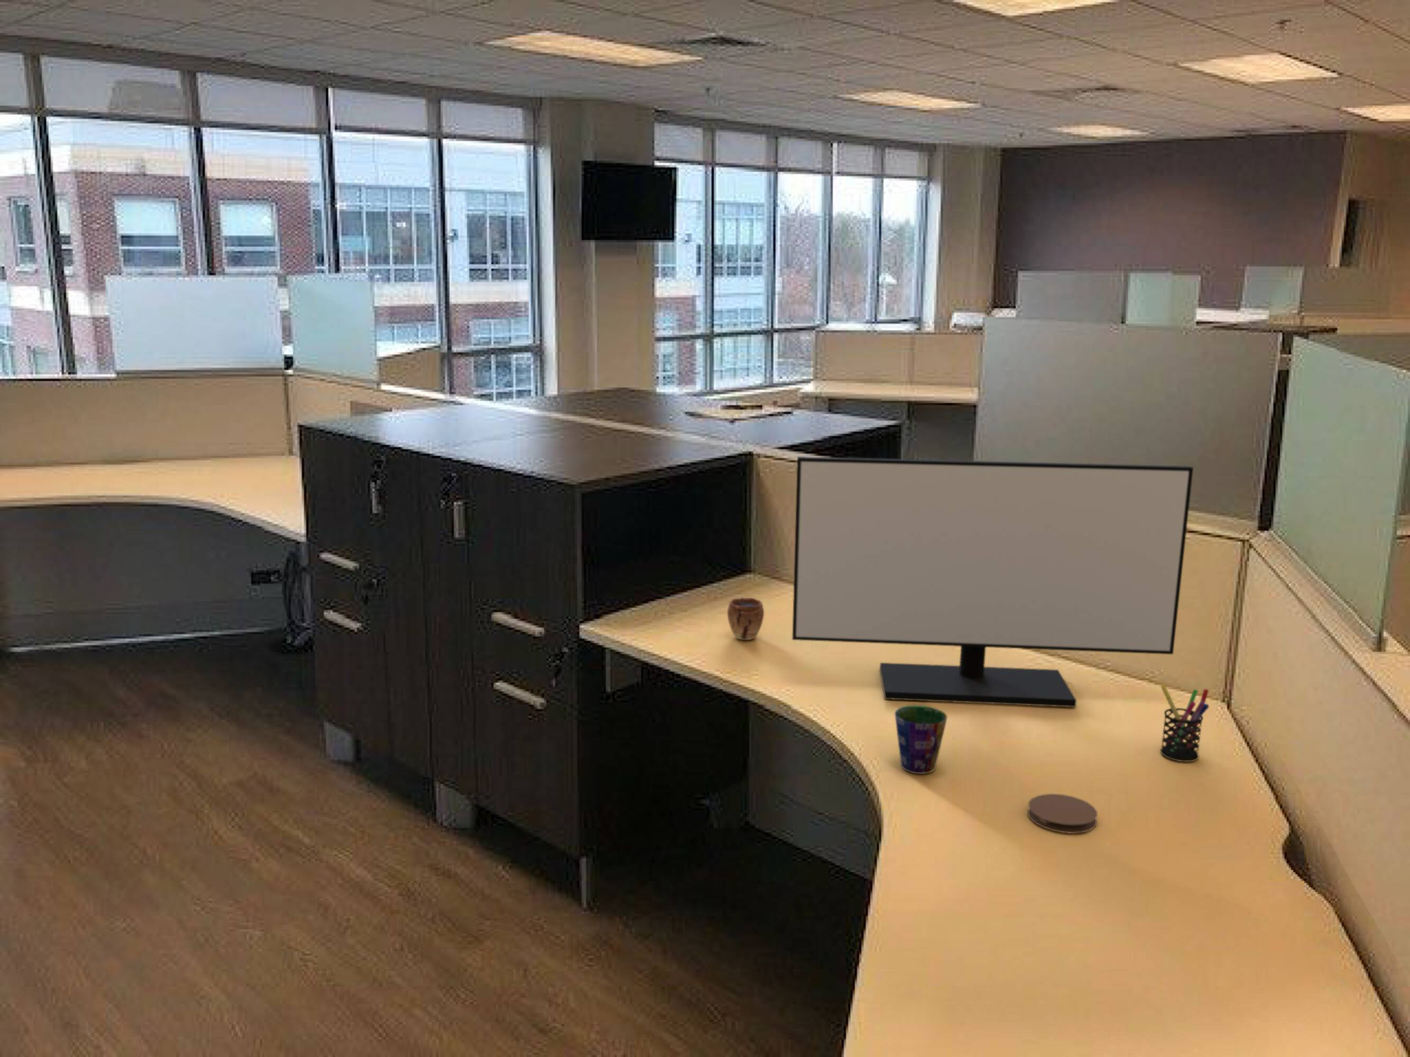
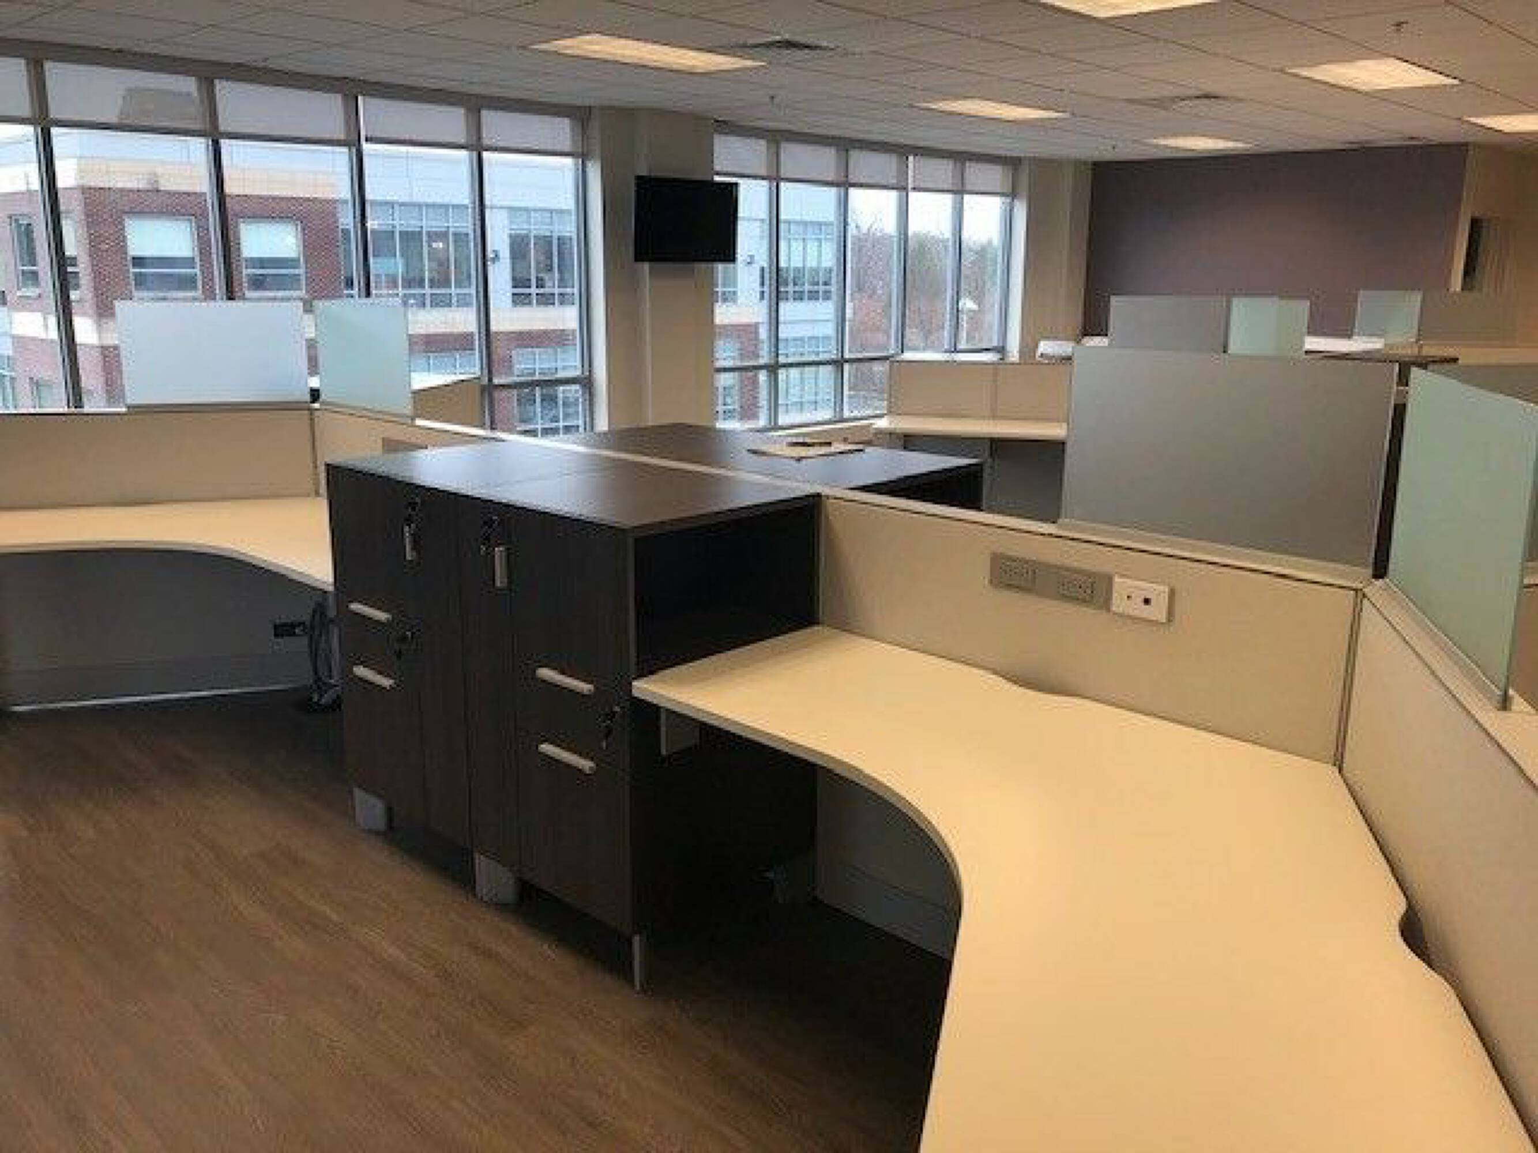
- coaster (1062, 813)
- cup (921, 744)
- monitor (980, 575)
- pen holder (1187, 719)
- candle (745, 620)
